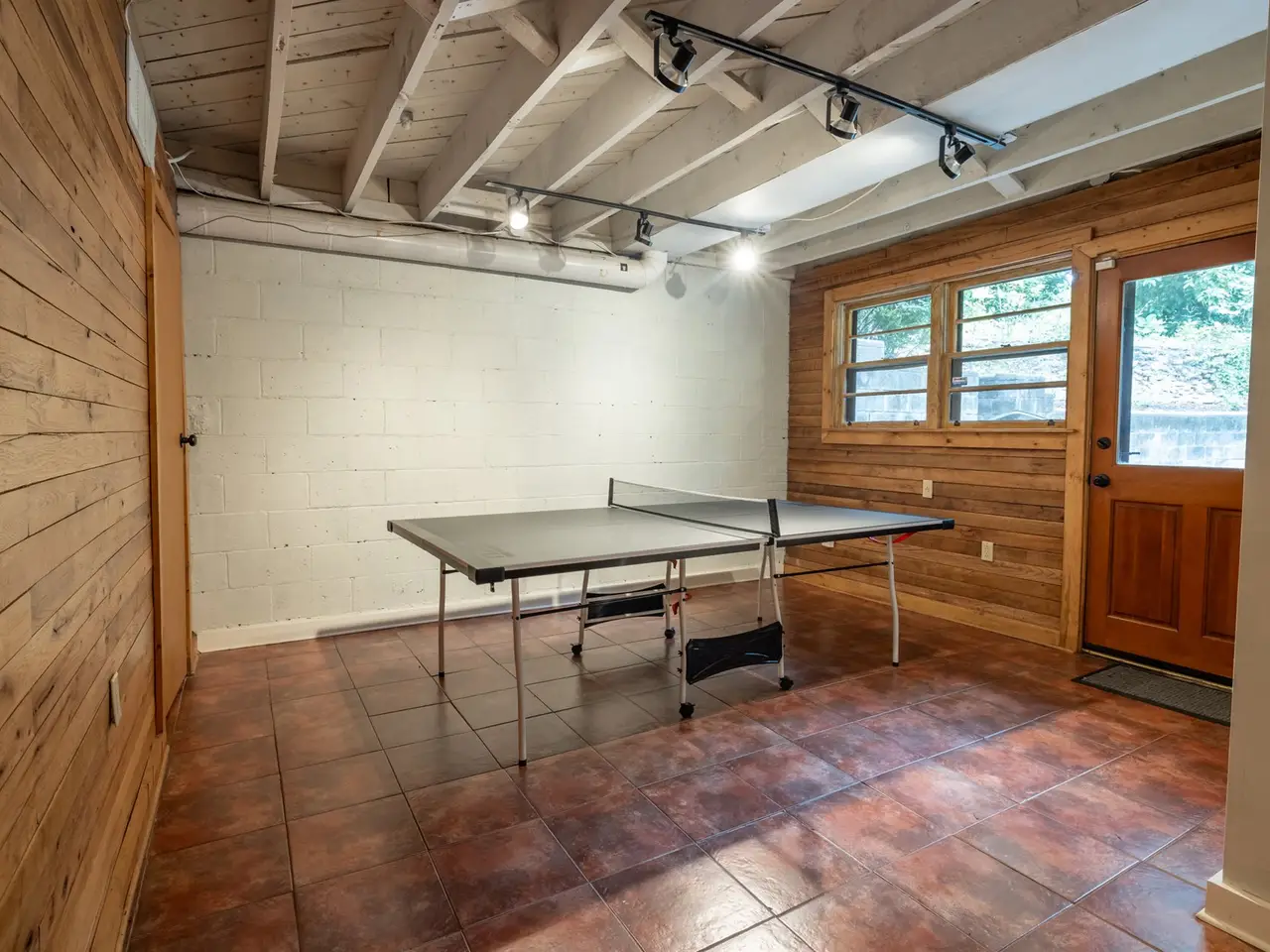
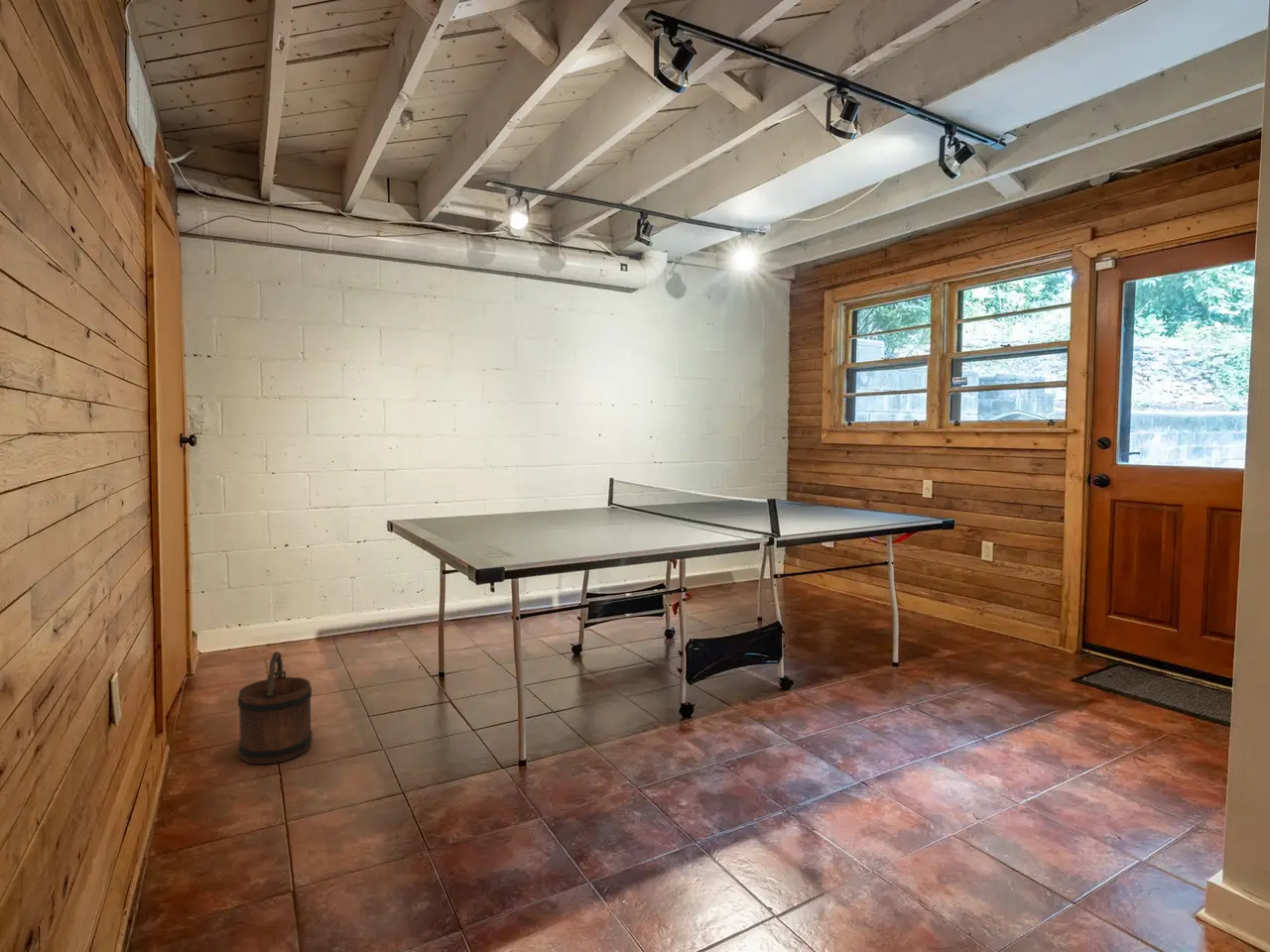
+ bucket (275, 701)
